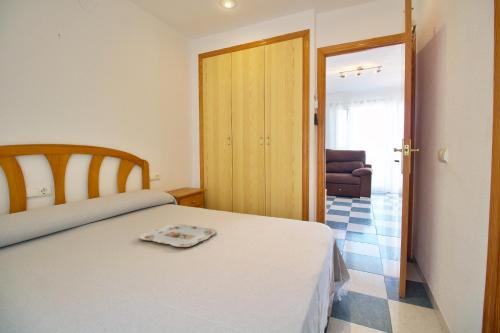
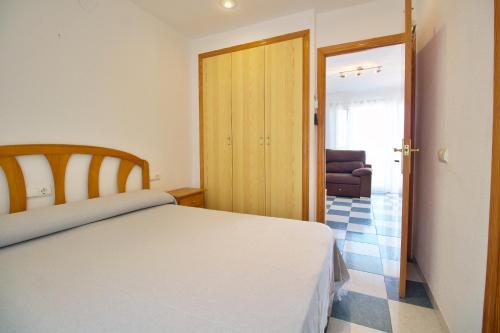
- serving tray (179, 234)
